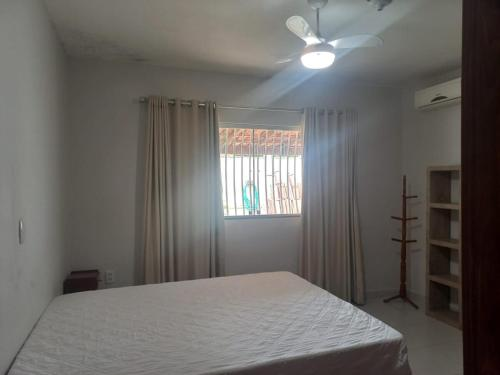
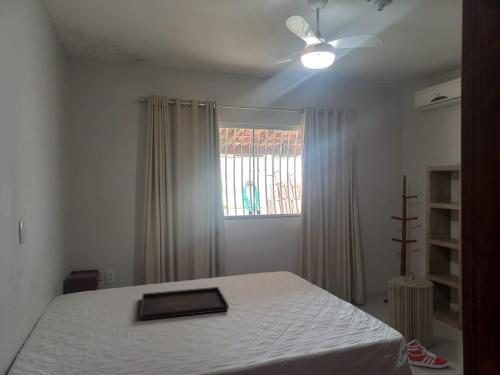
+ sneaker (426, 353)
+ serving tray (183, 301)
+ laundry hamper (410, 305)
